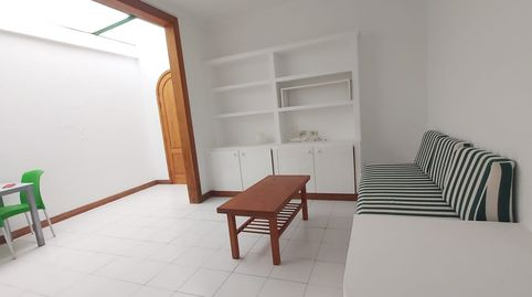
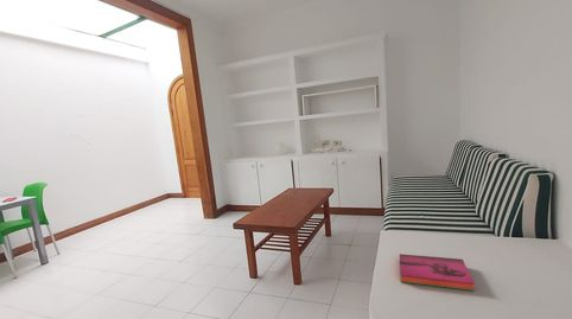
+ hardback book (432, 269)
